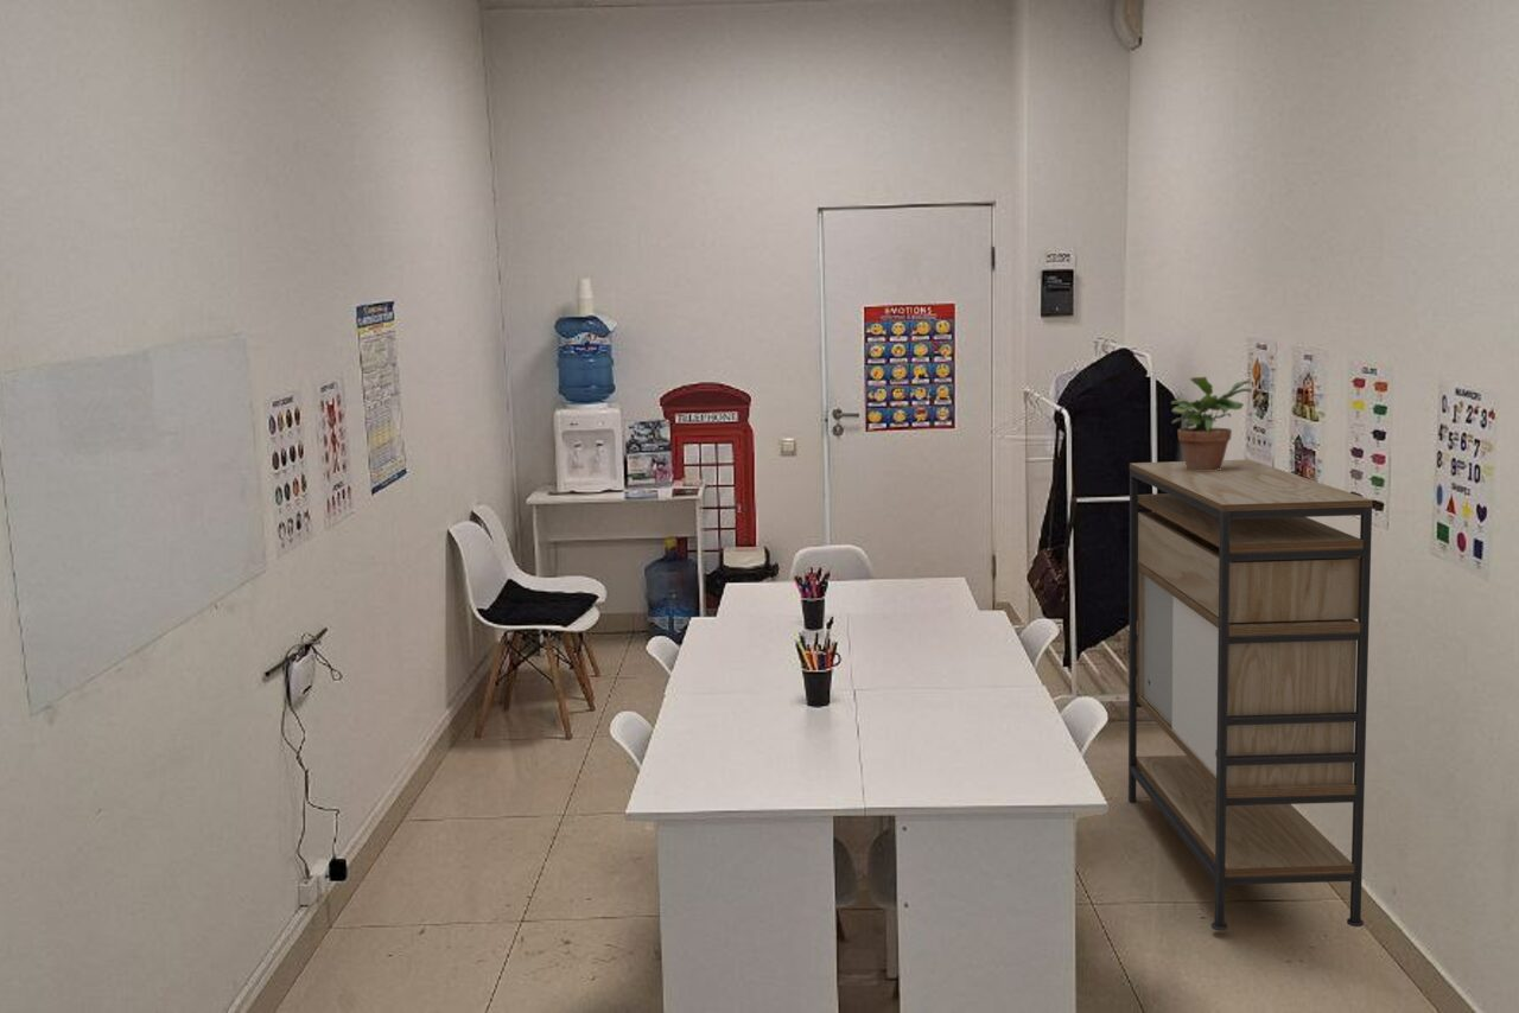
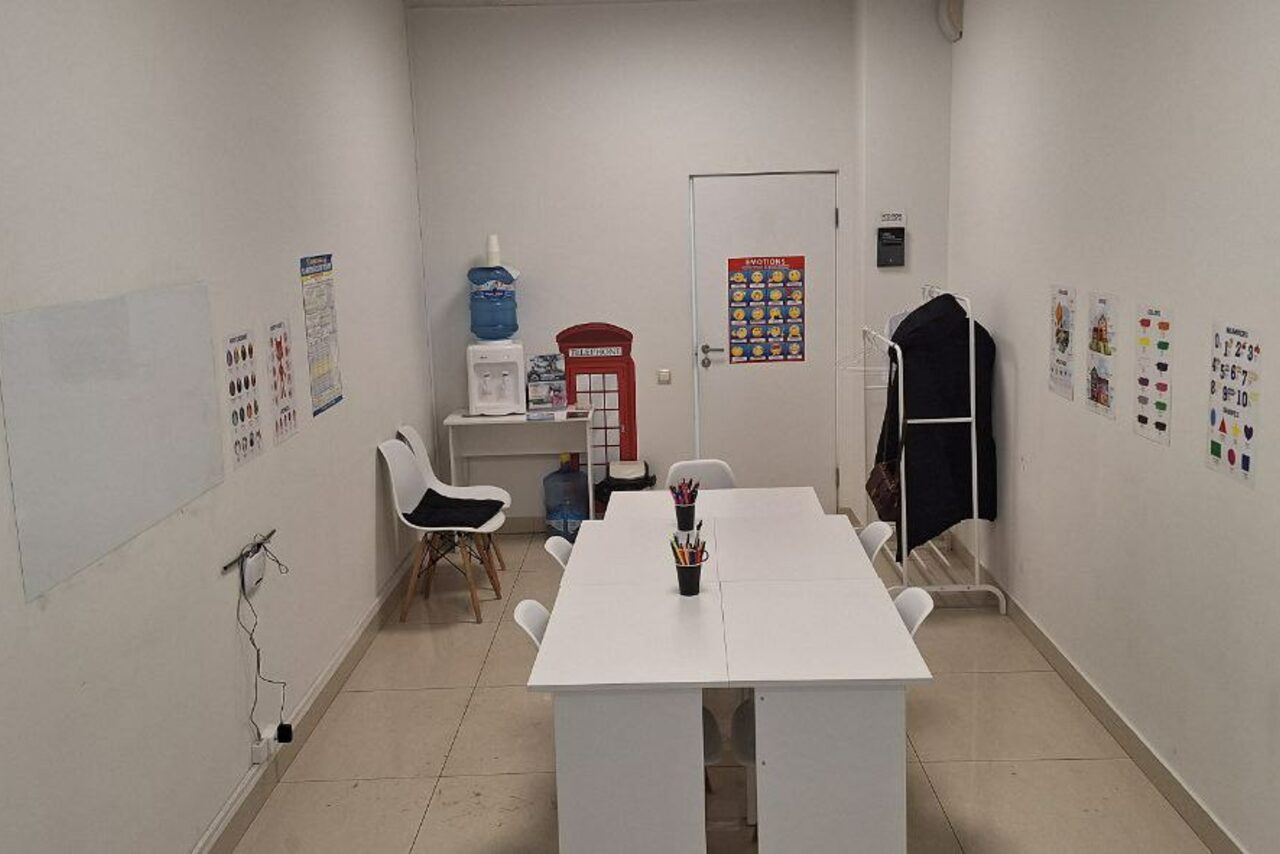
- potted plant (1208, 421)
- shelving unit (1234, 673)
